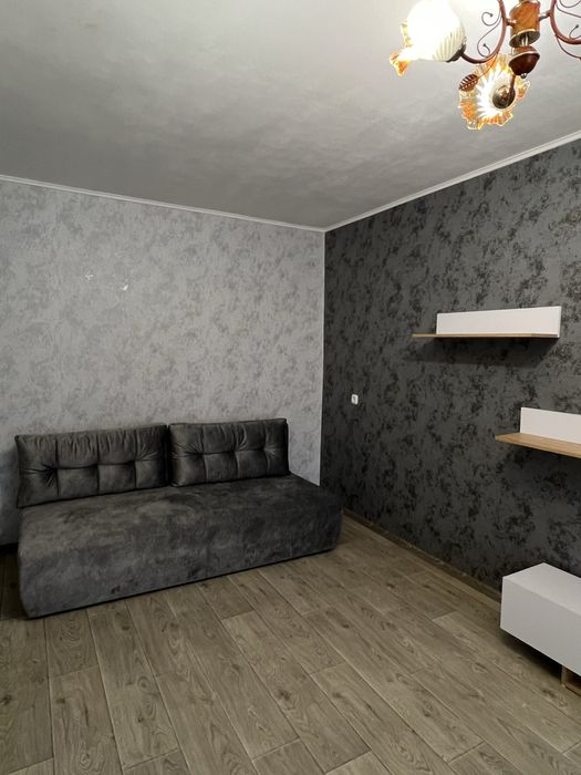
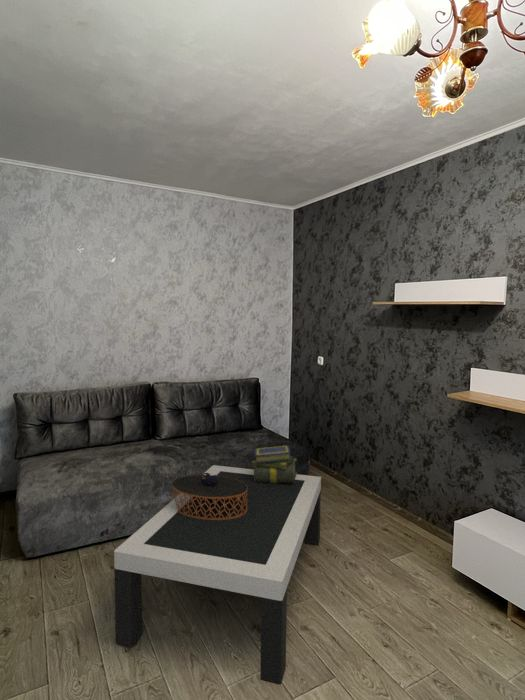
+ stack of books (273, 463)
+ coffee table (209, 489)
+ coffee table (237, 544)
